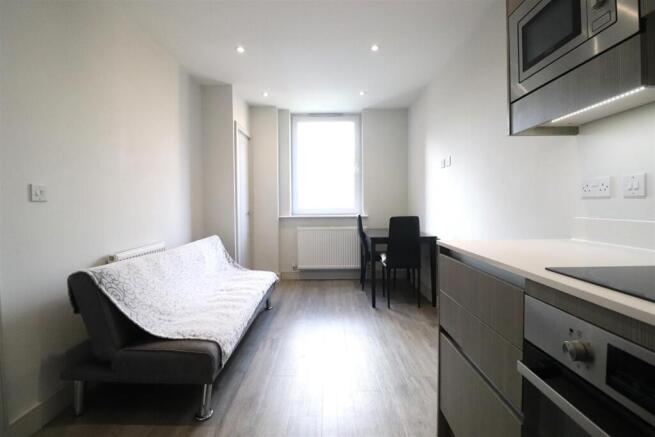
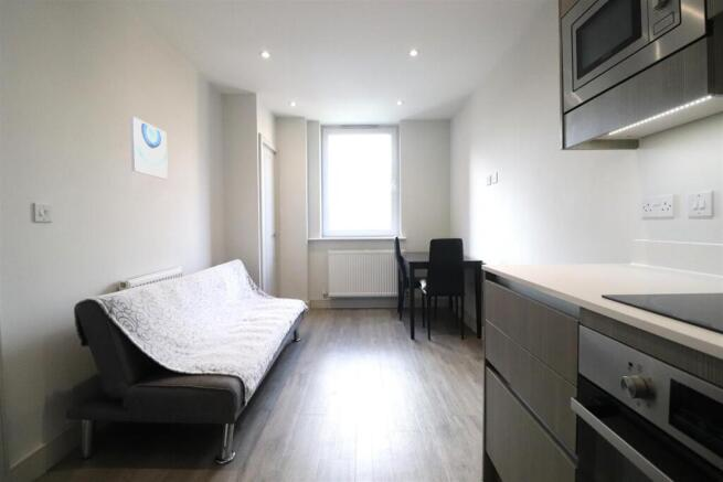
+ wall art (150, 150)
